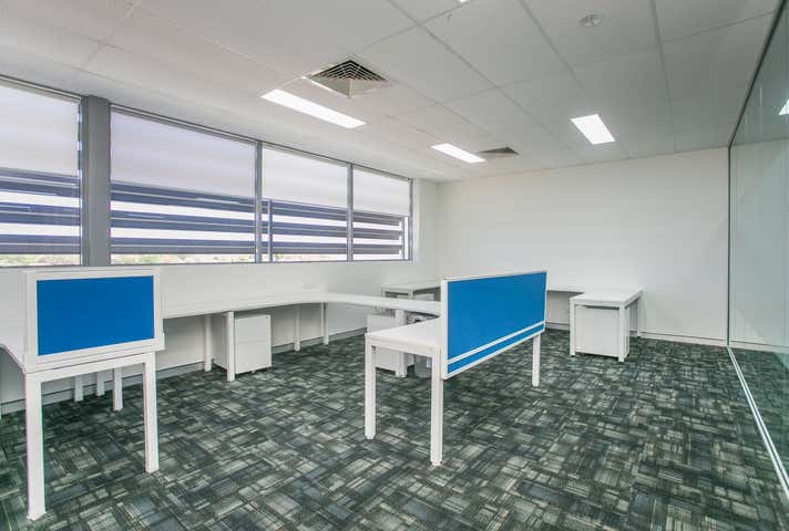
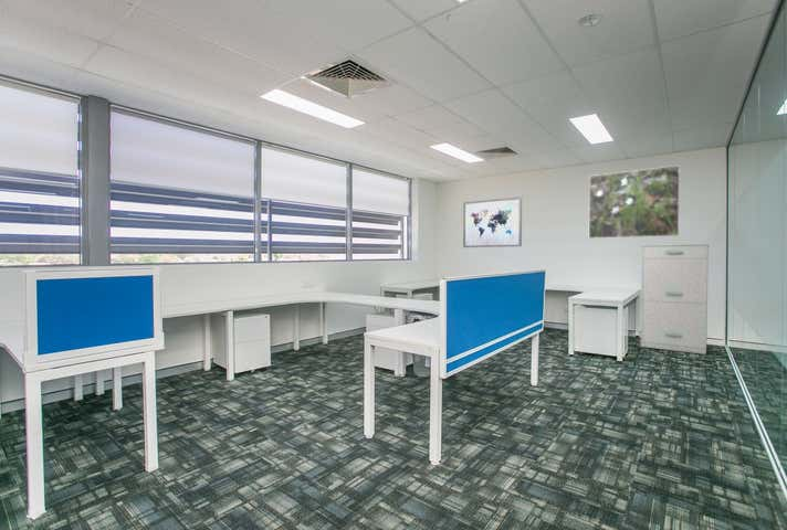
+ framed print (631, 203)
+ wall art (491, 223)
+ filing cabinet (674, 295)
